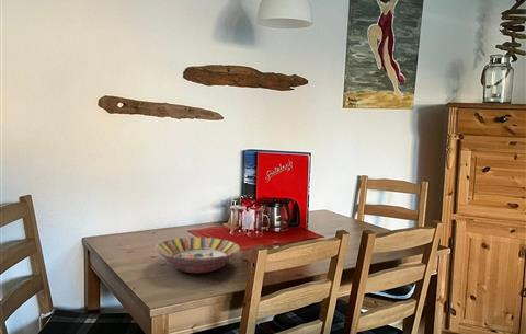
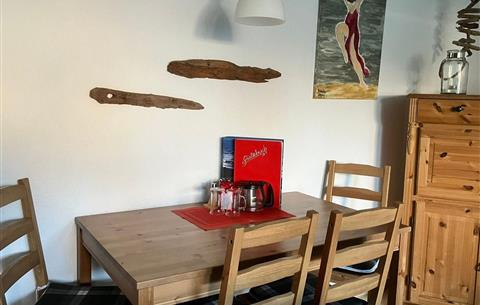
- serving bowl (197, 256)
